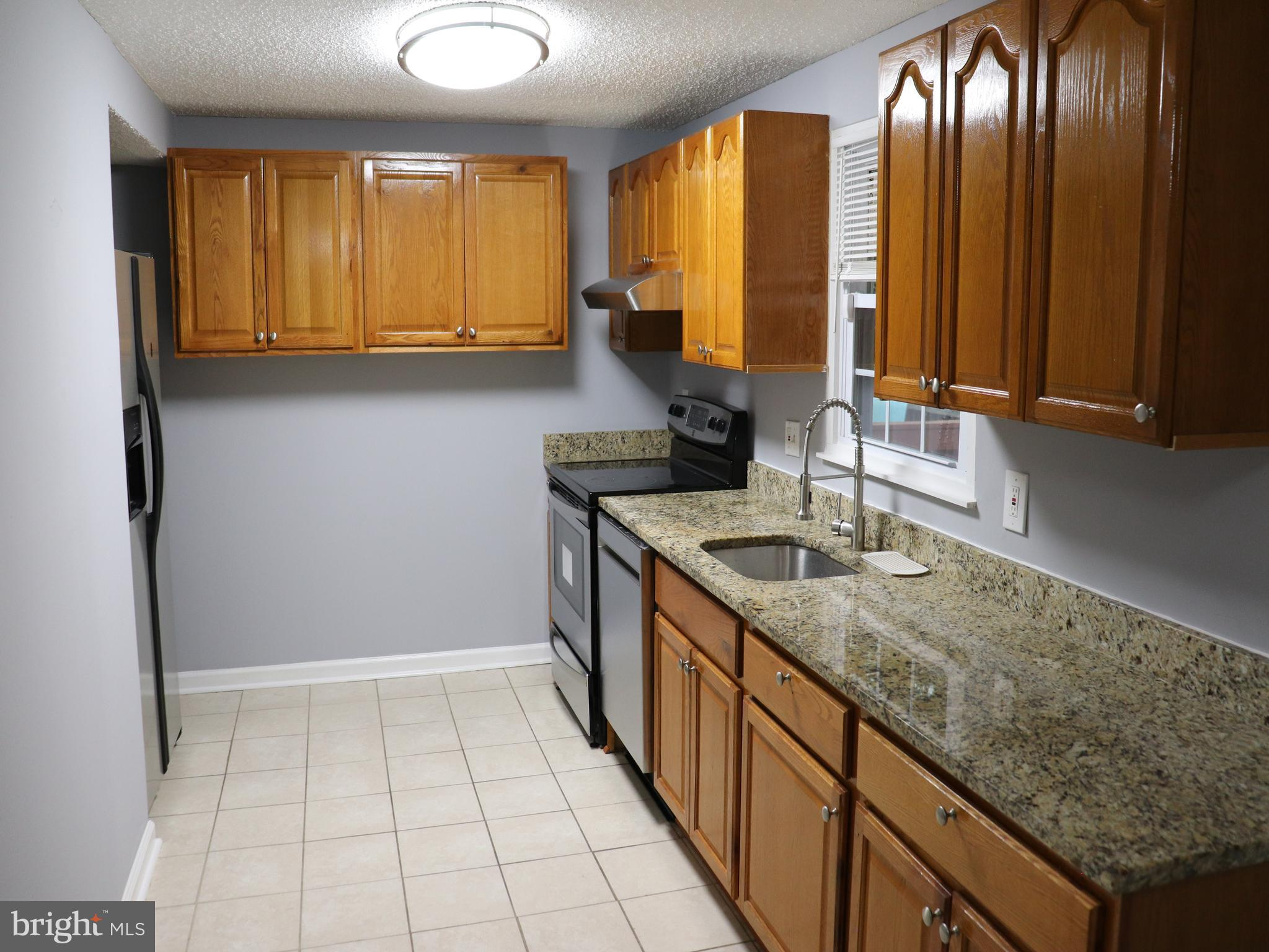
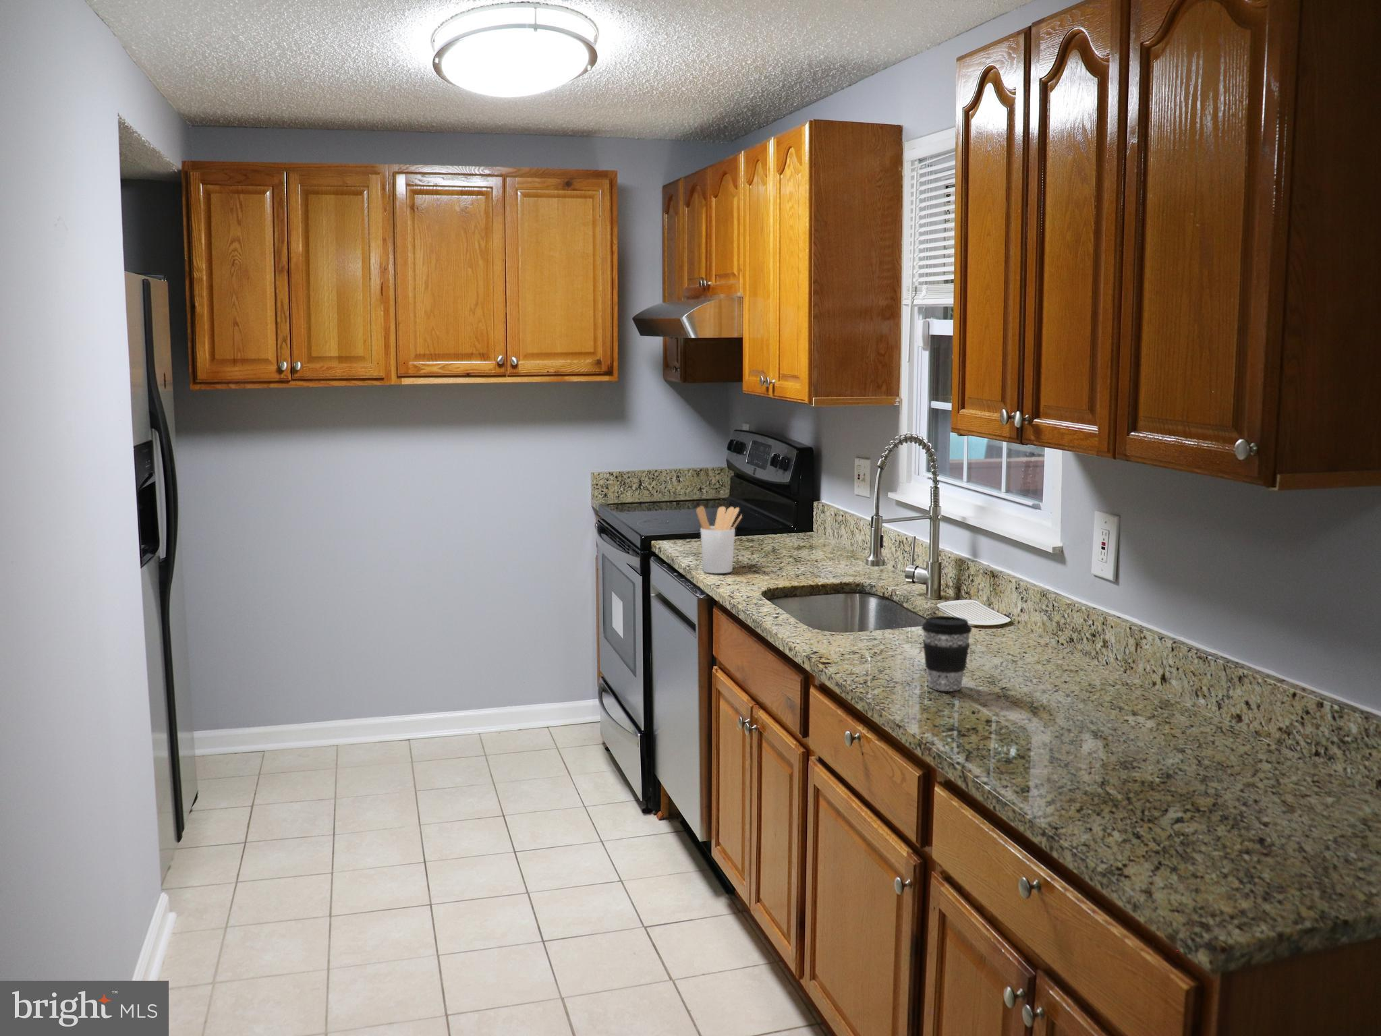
+ utensil holder (720, 538)
+ coffee cup (946, 654)
